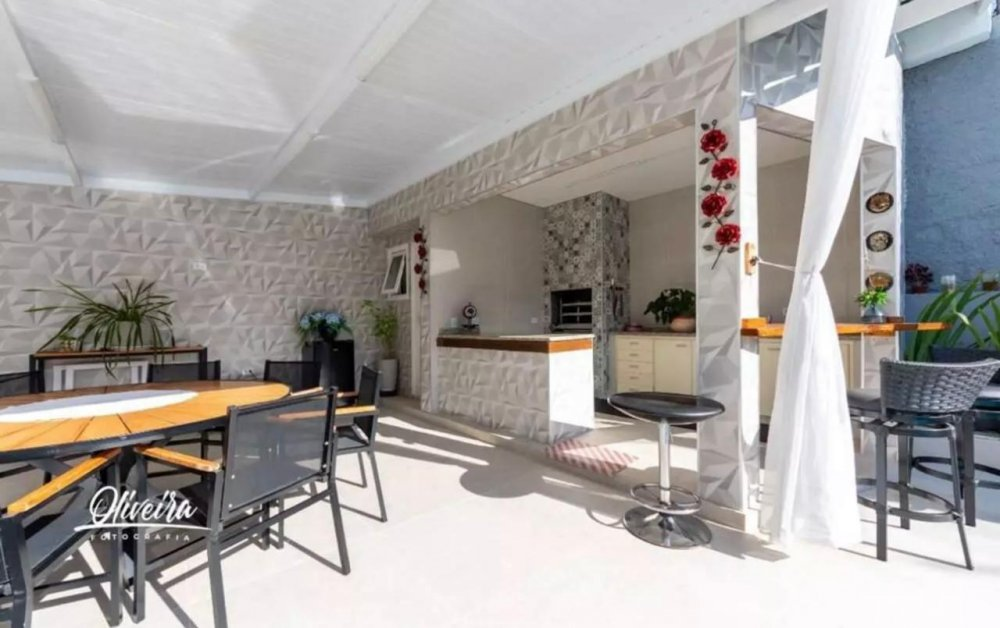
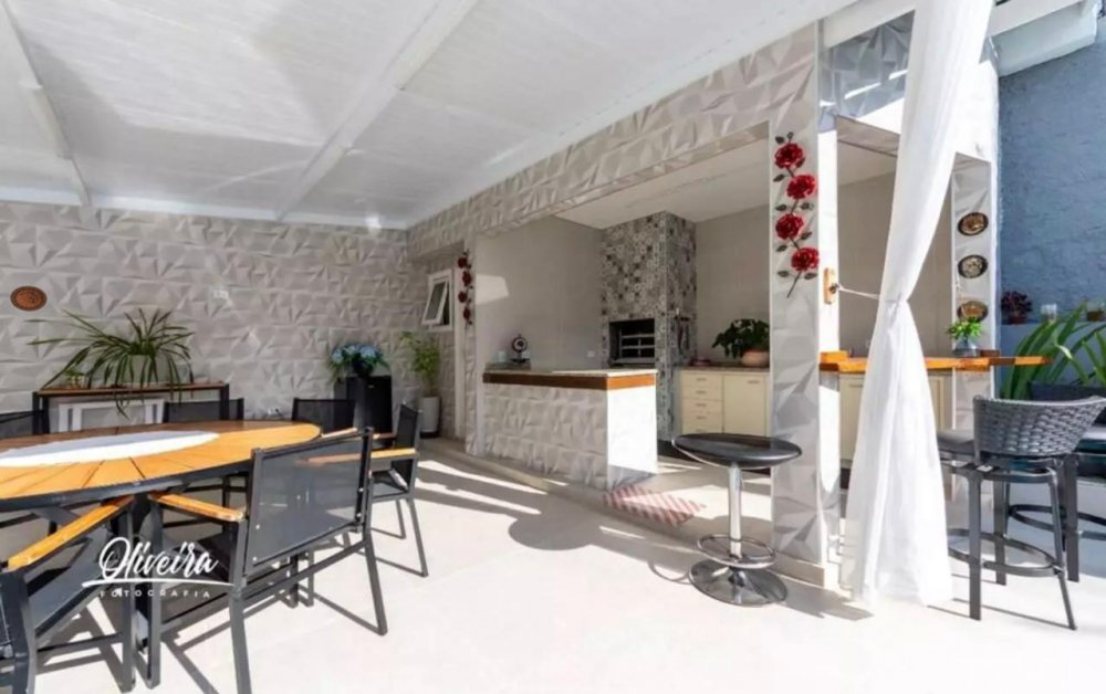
+ decorative plate (29, 298)
